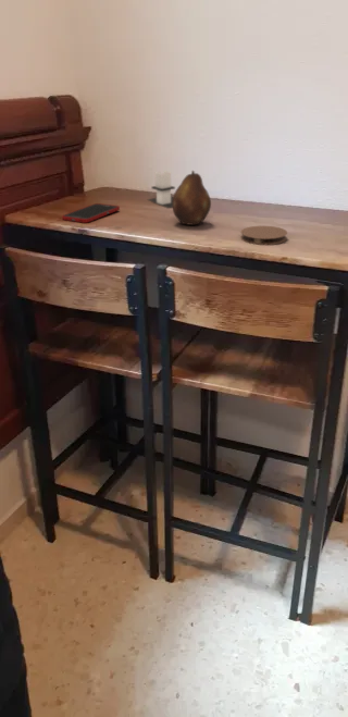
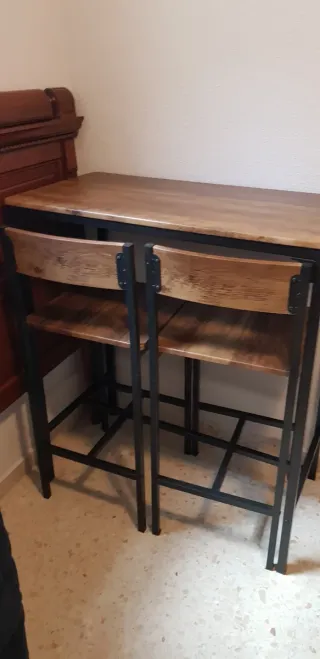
- coaster (263, 235)
- cell phone (91, 212)
- fruit (191, 197)
- architectural model (163, 187)
